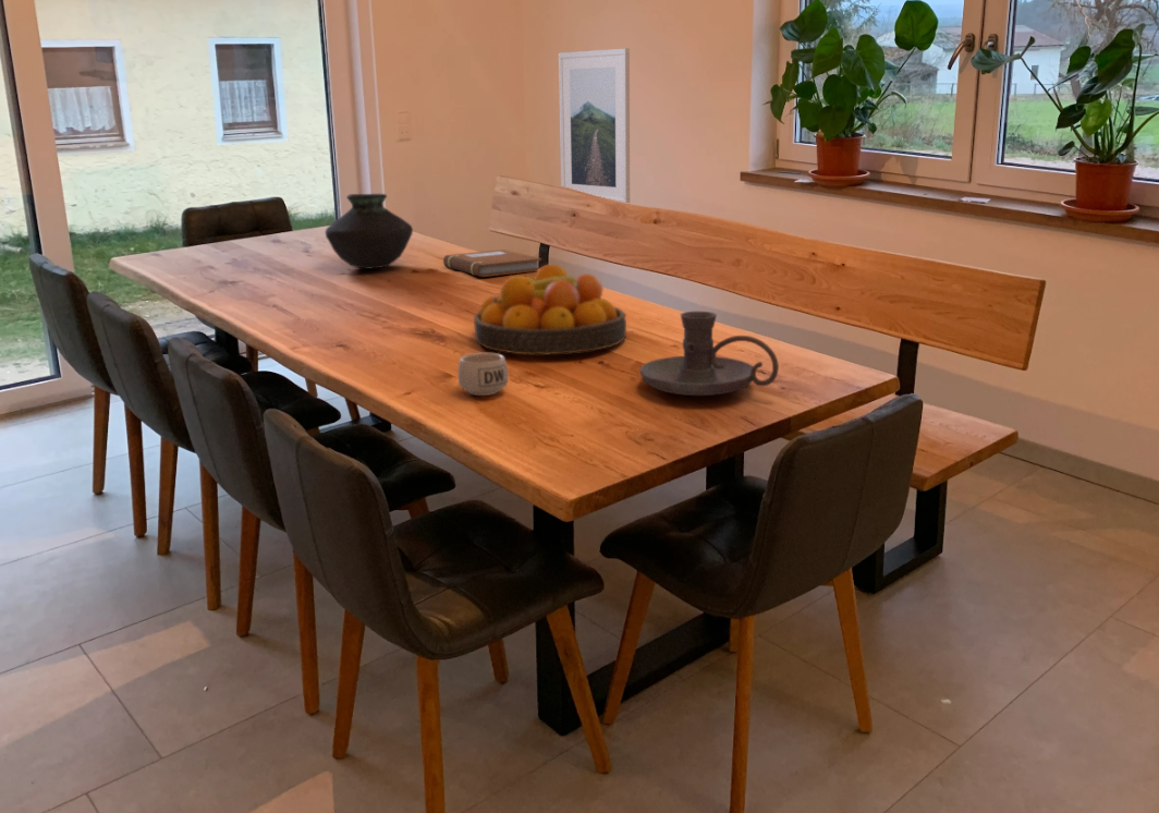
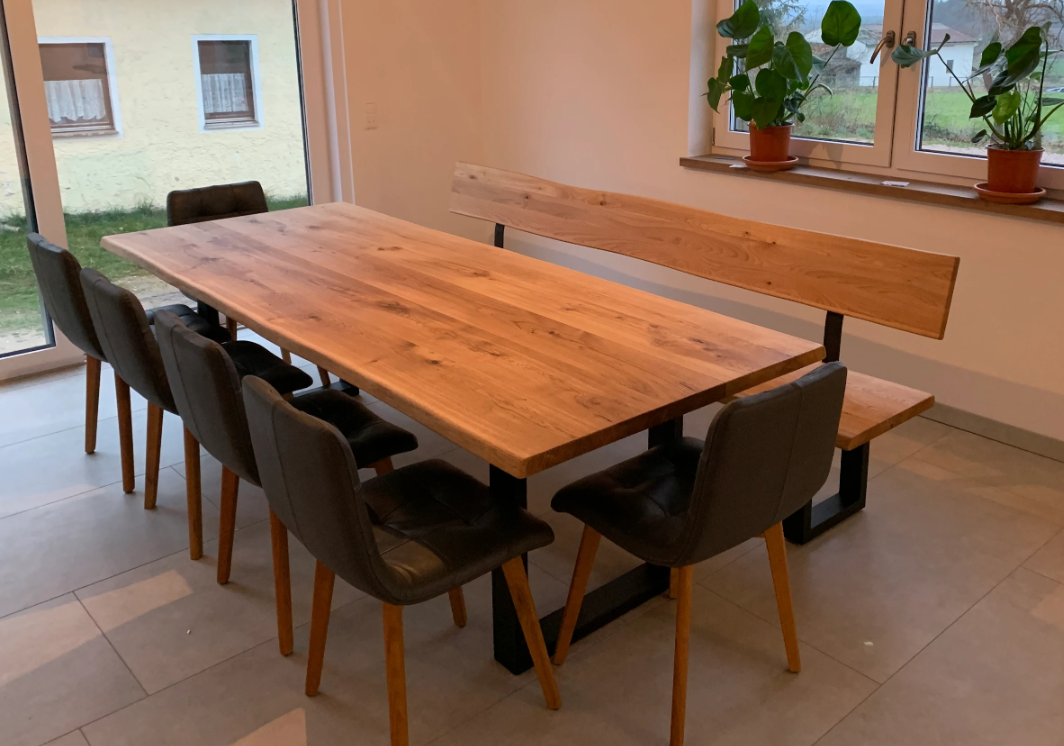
- mug (479, 373)
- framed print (593, 128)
- notebook (490, 262)
- vase (369, 231)
- fruit bowl (549, 304)
- candle holder (710, 353)
